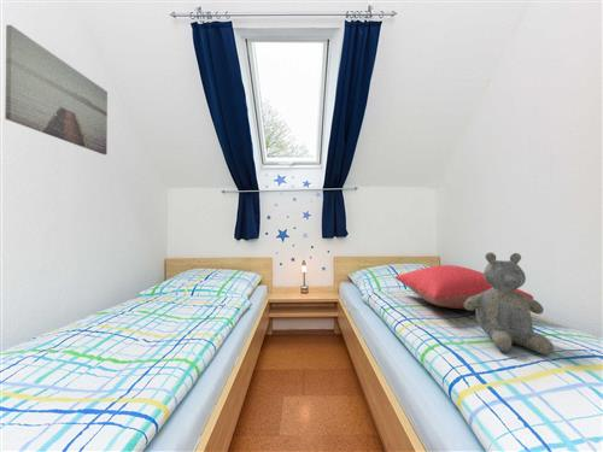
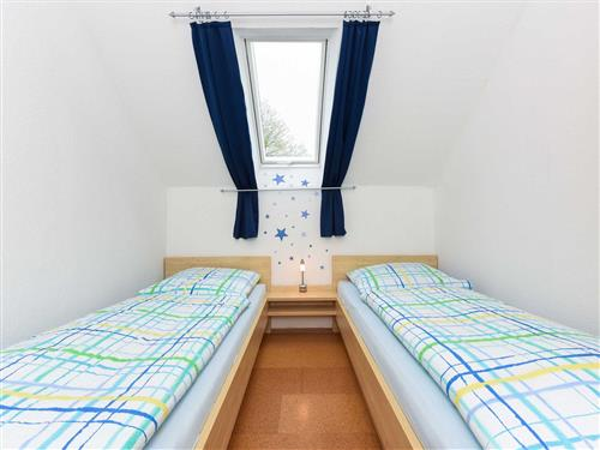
- pillow (453, 286)
- wall art (66, 102)
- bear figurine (509, 298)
